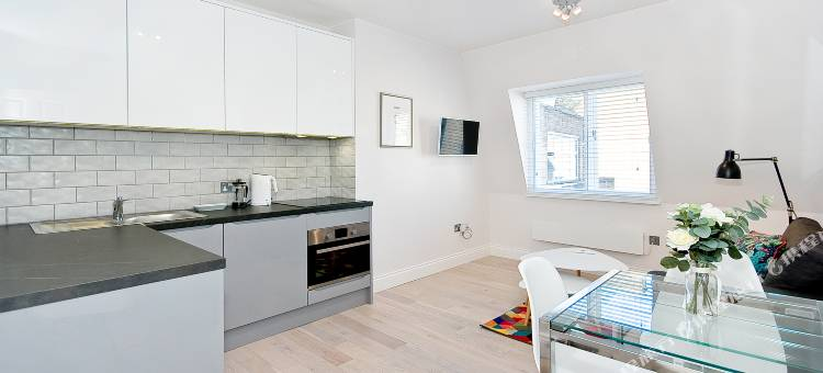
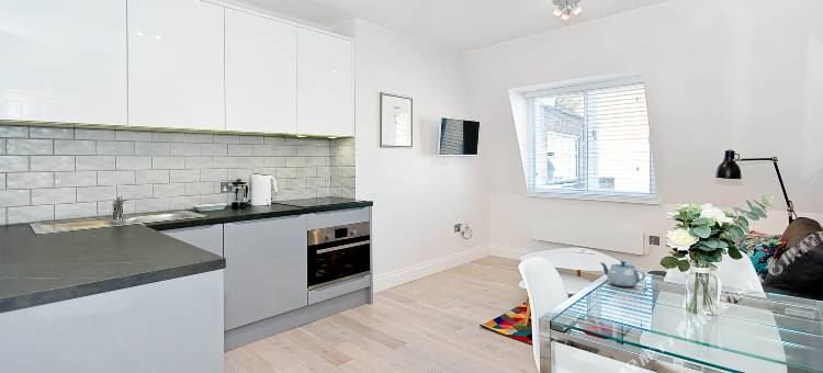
+ chinaware (621, 272)
